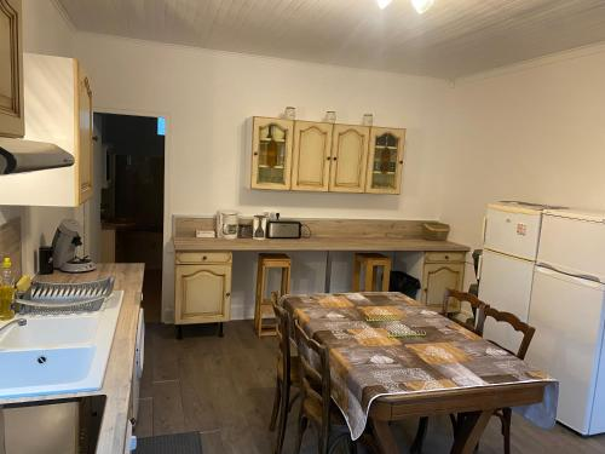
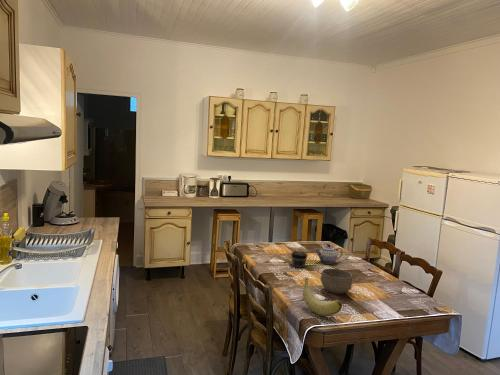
+ bowl (336, 282)
+ jar (298, 259)
+ banana (320, 301)
+ teapot (328, 253)
